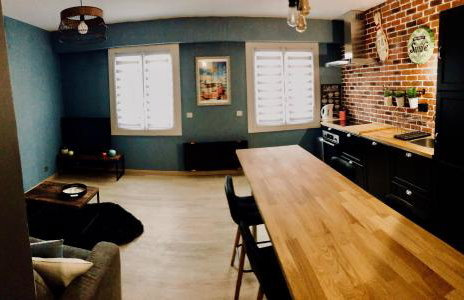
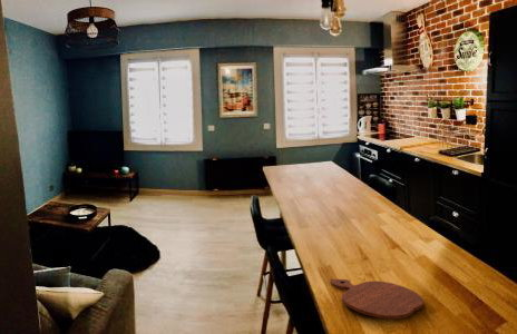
+ cutting board (369, 294)
